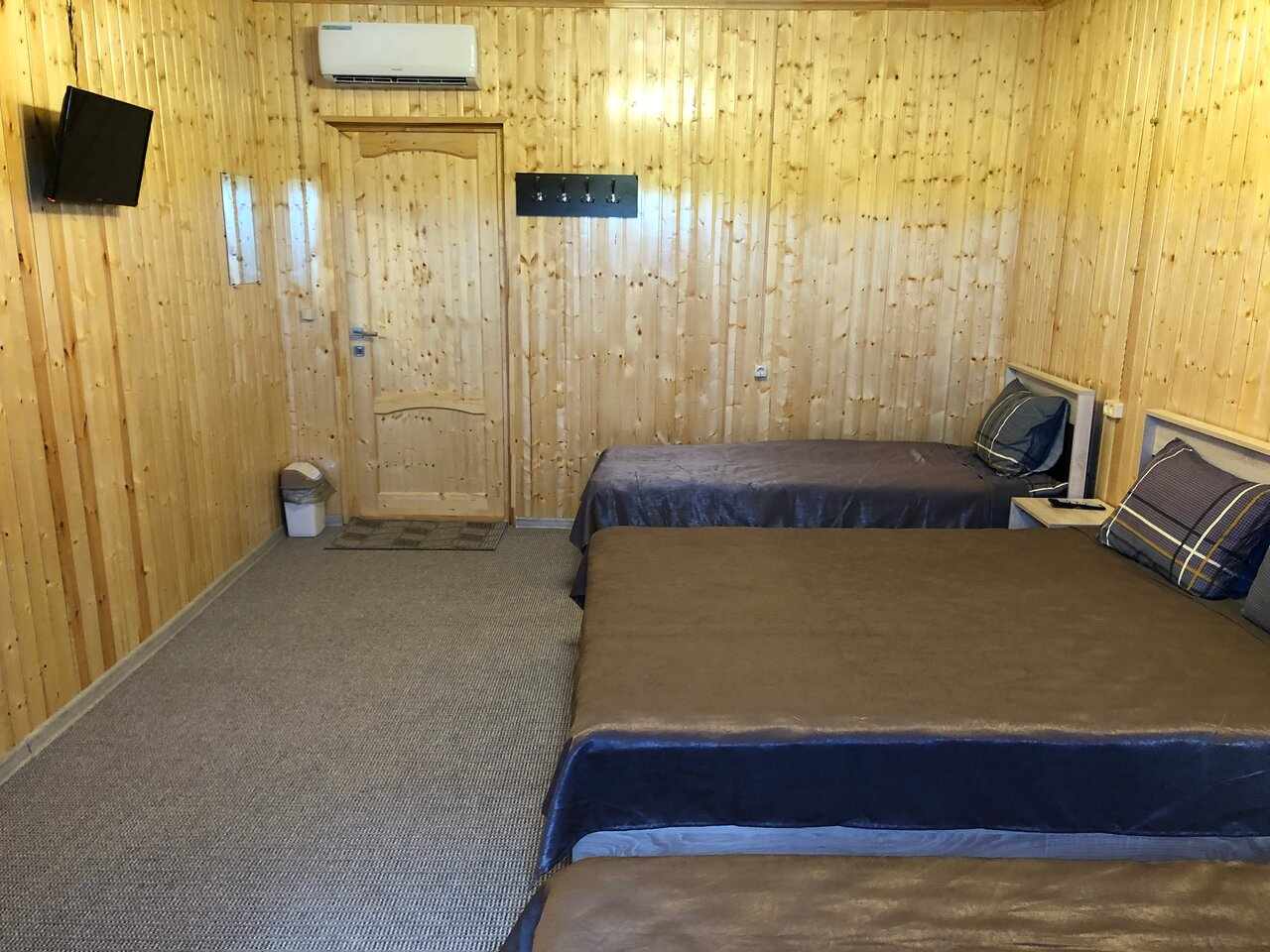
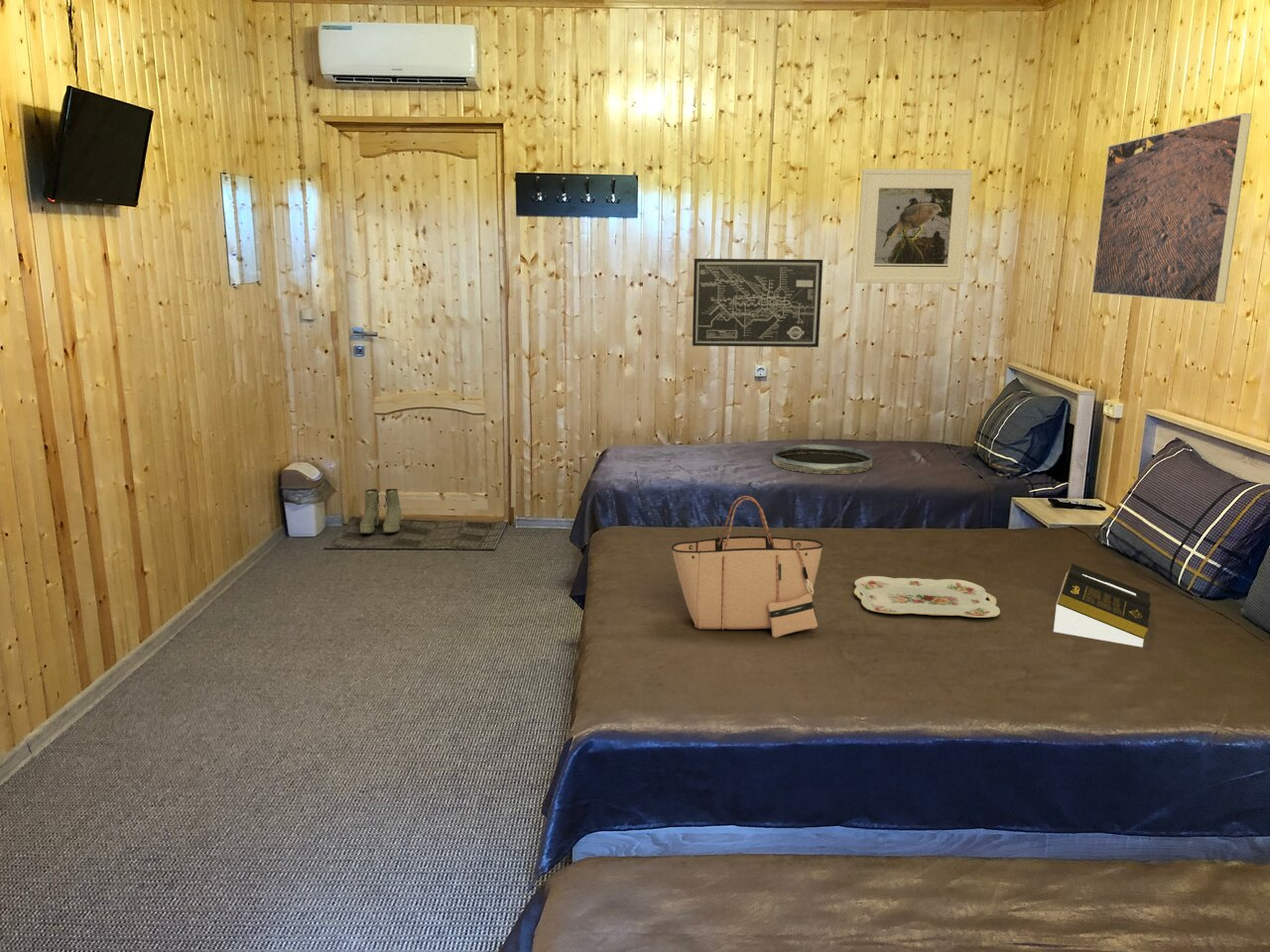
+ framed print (1160, 216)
+ book (1104, 601)
+ serving tray (924, 597)
+ wall art (756, 302)
+ tote bag (746, 562)
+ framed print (913, 226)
+ tray (822, 458)
+ boots (378, 510)
